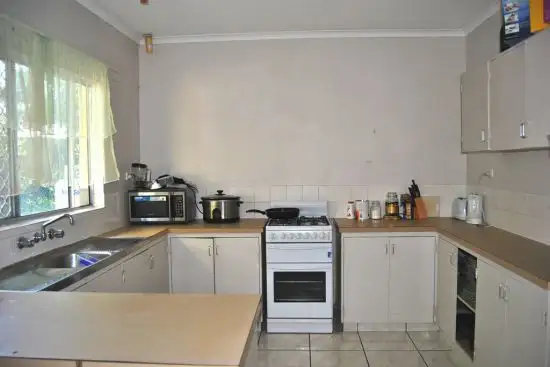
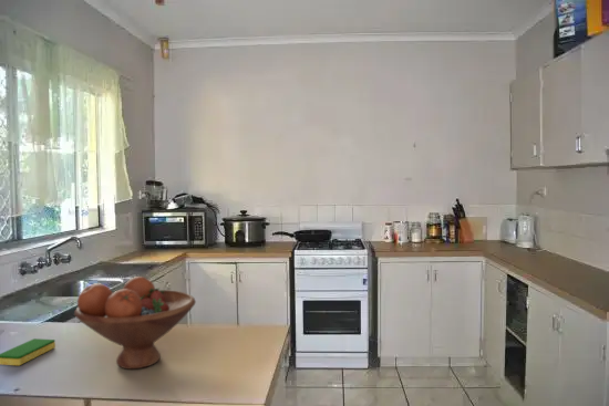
+ dish sponge (27, 351)
+ fruit bowl (137, 321)
